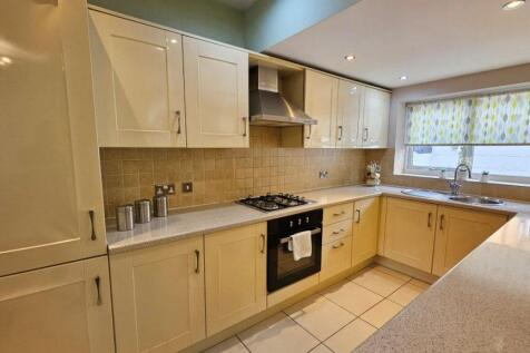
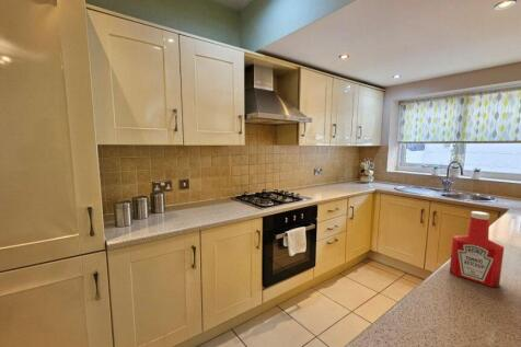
+ soap bottle (476, 245)
